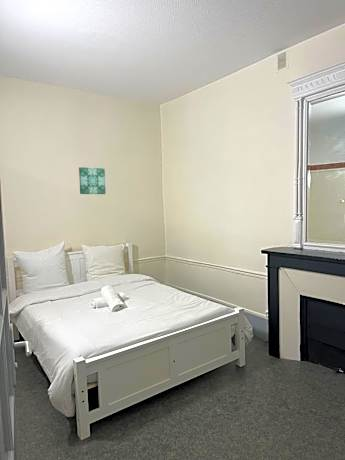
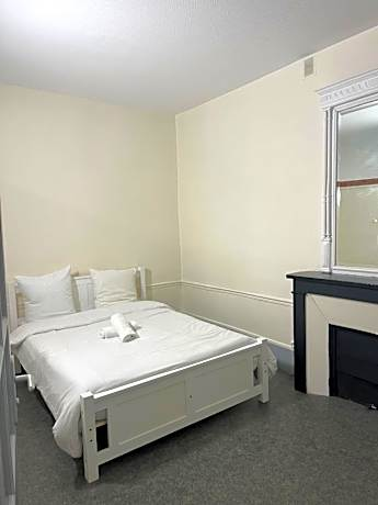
- wall art (92, 181)
